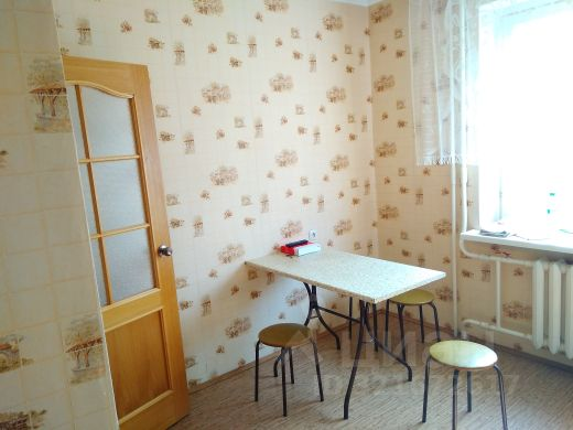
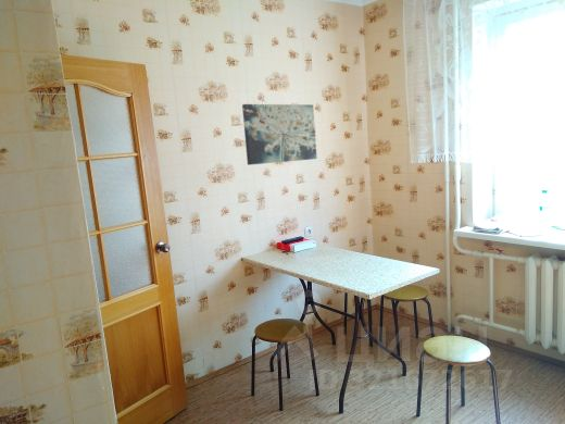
+ wall art (281, 133)
